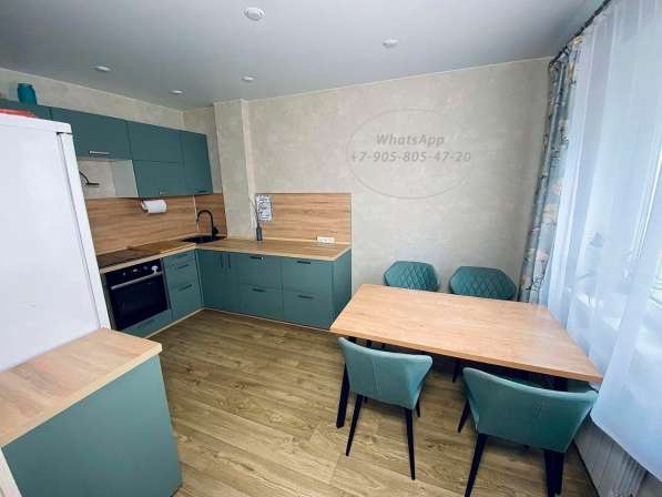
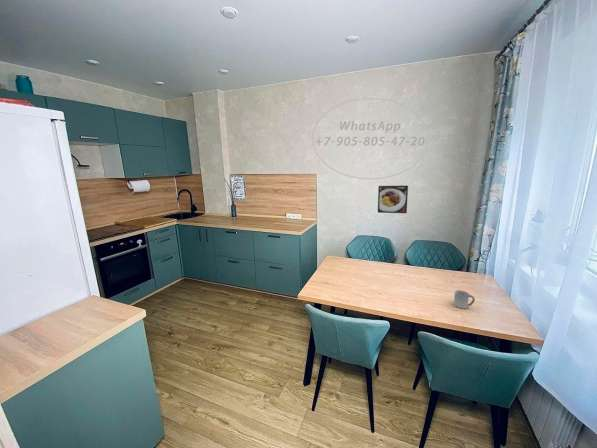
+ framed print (392, 199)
+ cup (464, 299)
